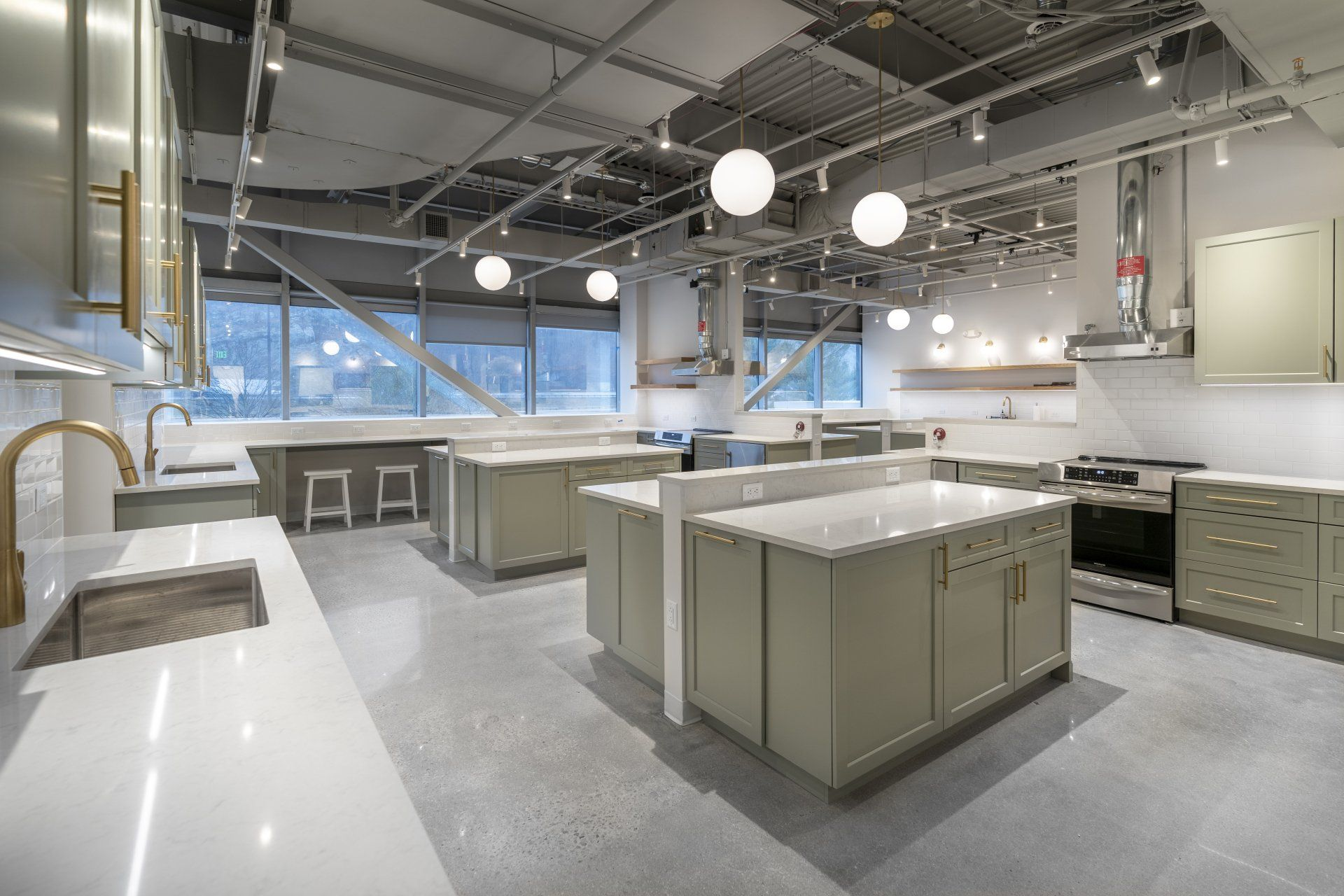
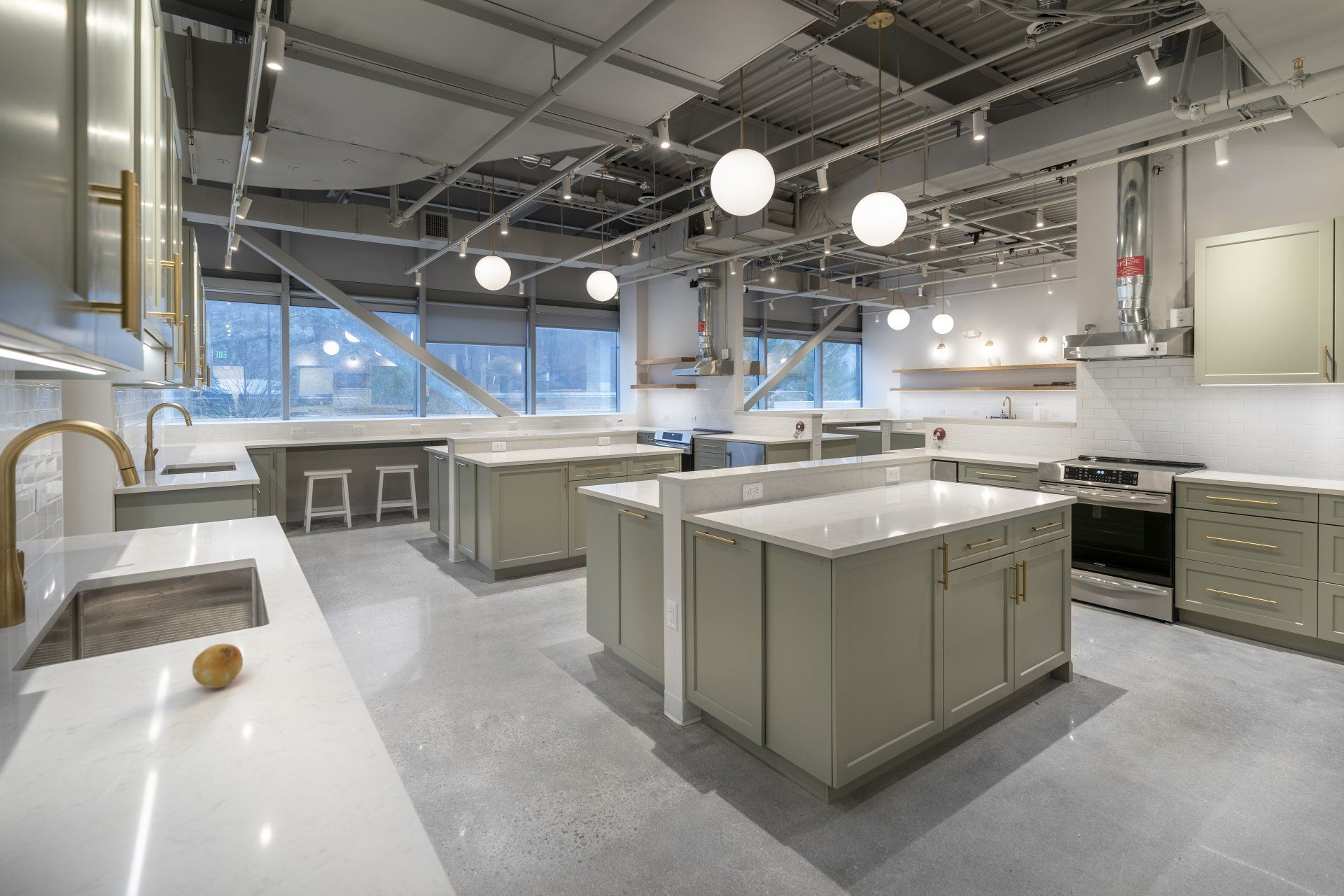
+ fruit (218, 665)
